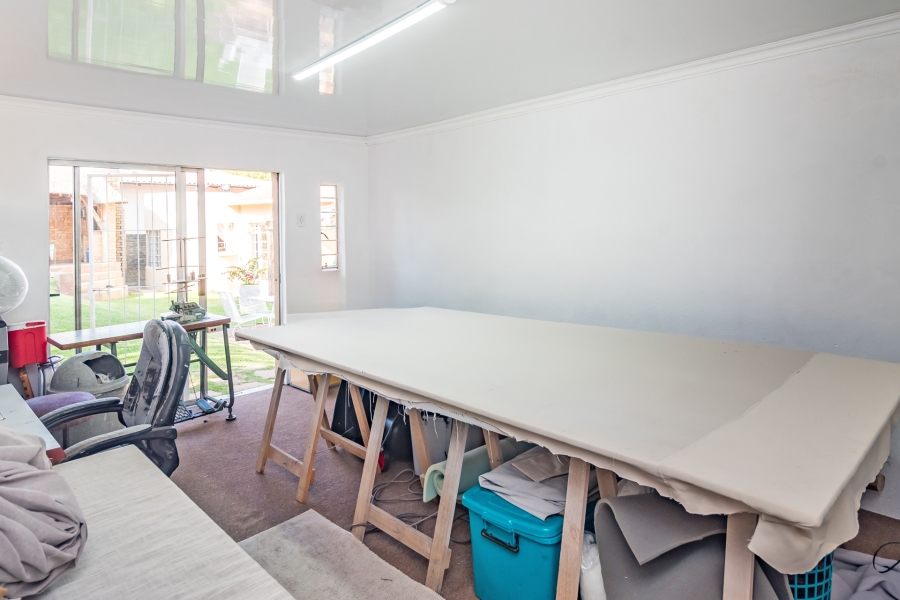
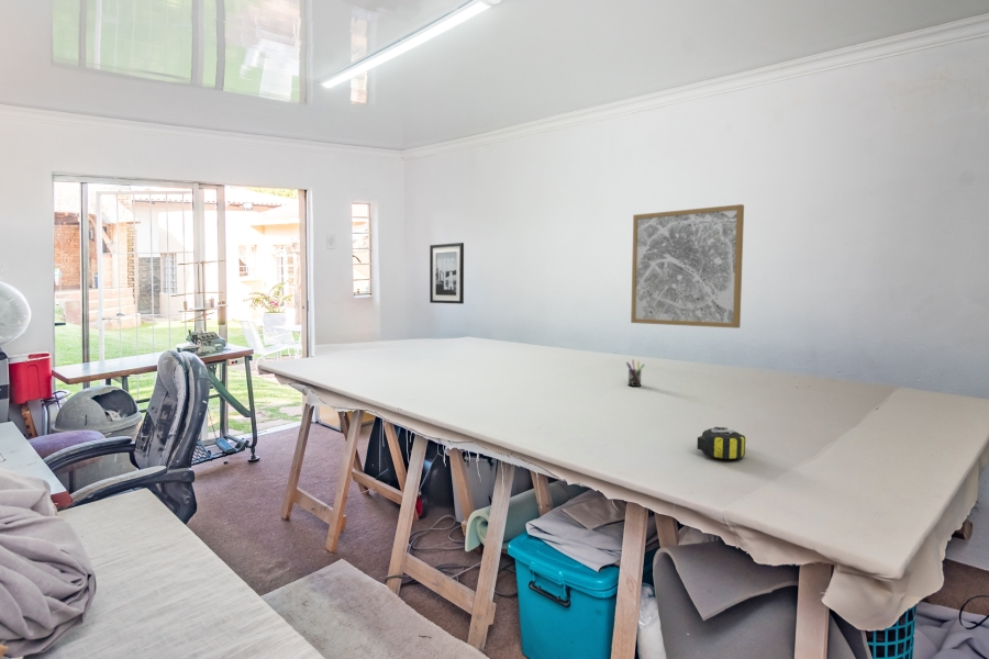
+ pen holder (635, 372)
+ tape measure (726, 439)
+ wall art (446, 273)
+ wall art (684, 268)
